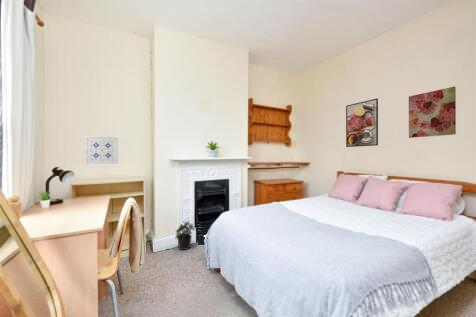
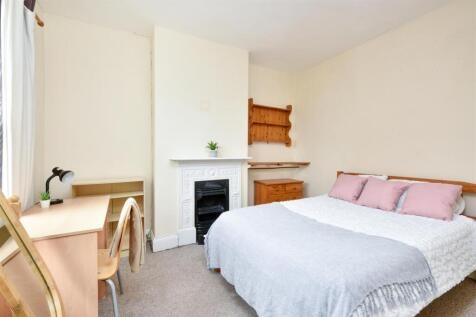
- wall art (430, 114)
- potted plant (185, 234)
- wall art (102, 150)
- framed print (361, 124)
